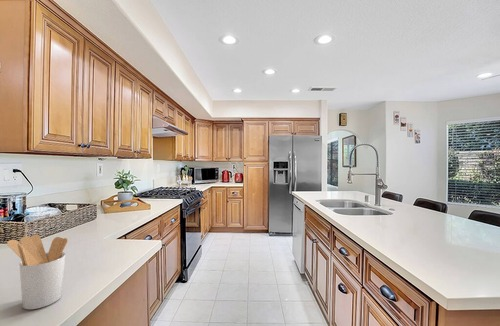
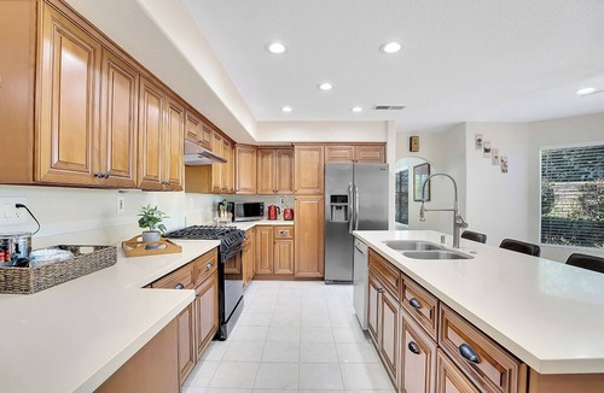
- utensil holder (36, 267)
